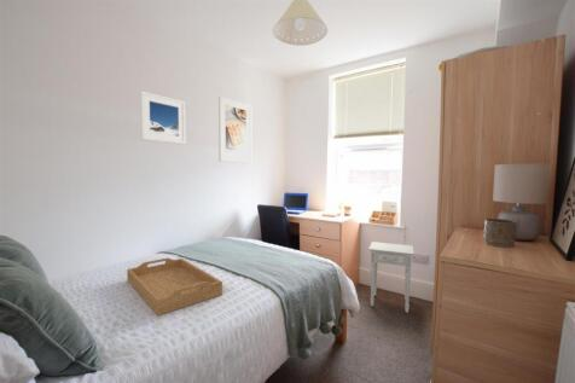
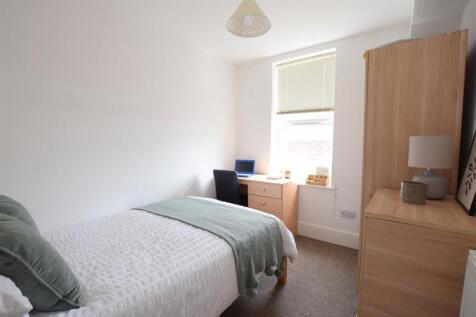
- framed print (236, 132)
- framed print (164, 118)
- nightstand (390, 263)
- serving tray (172, 279)
